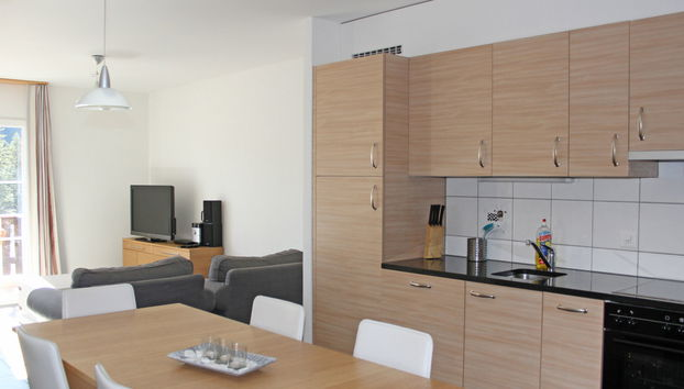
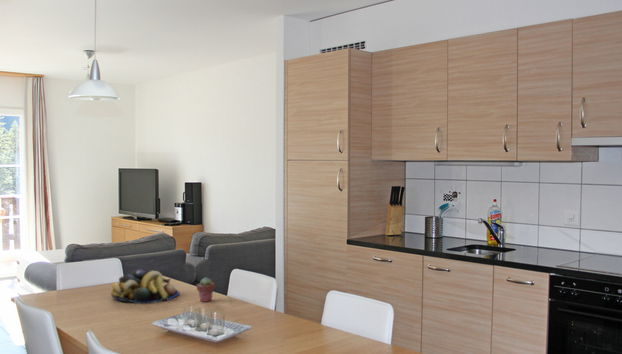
+ fruit bowl (146, 283)
+ potted succulent (205, 288)
